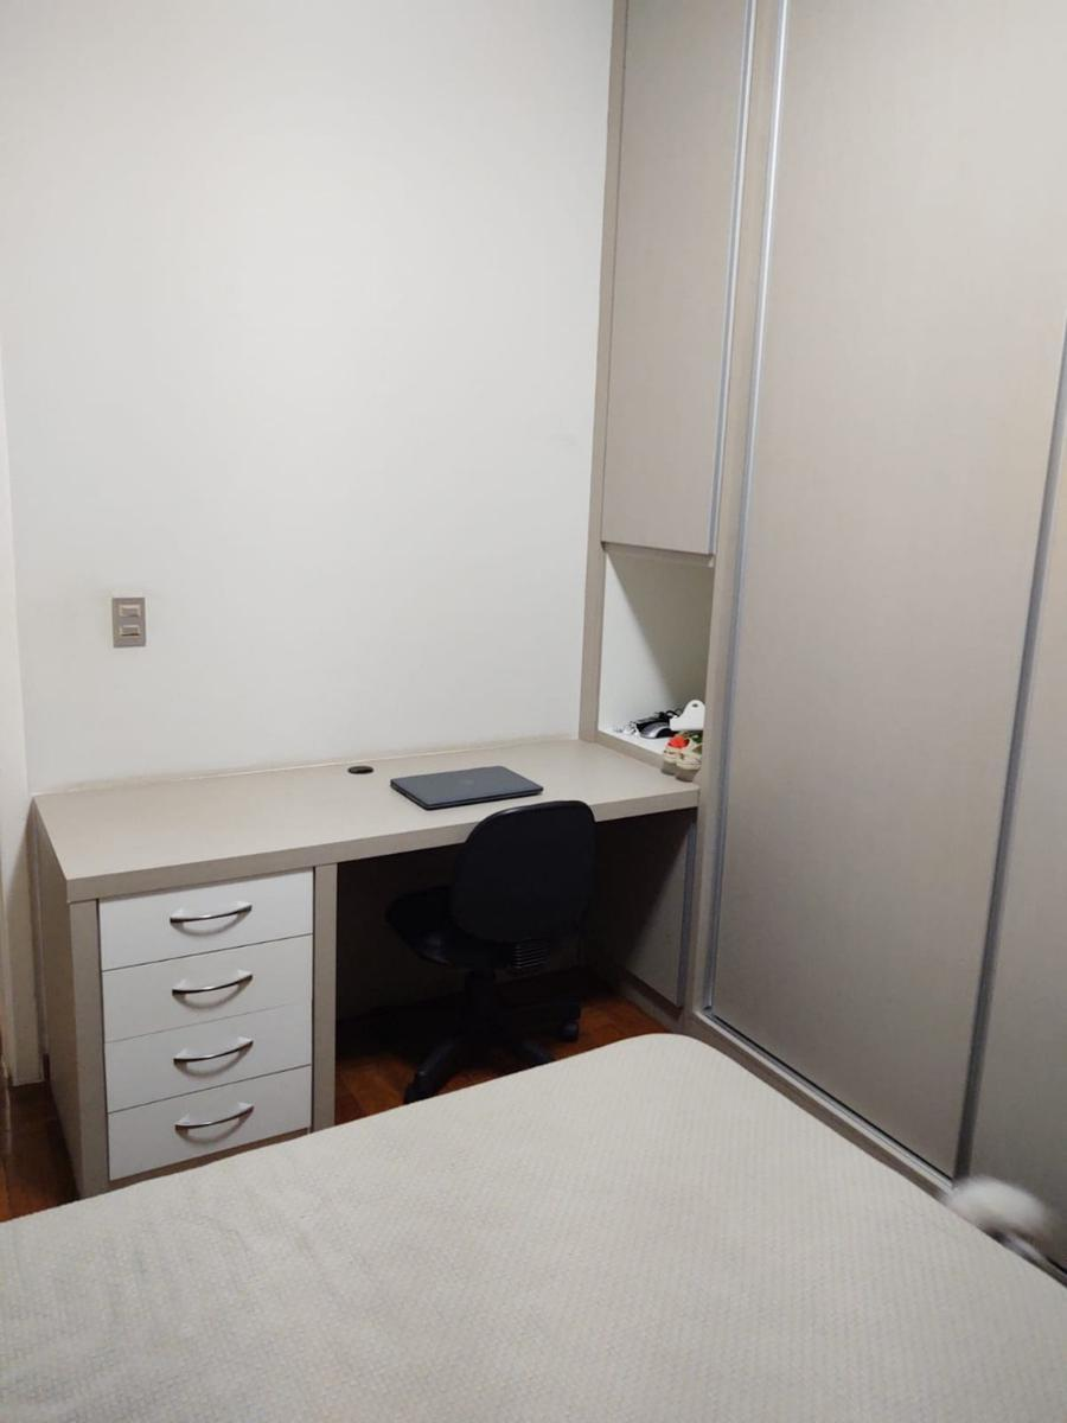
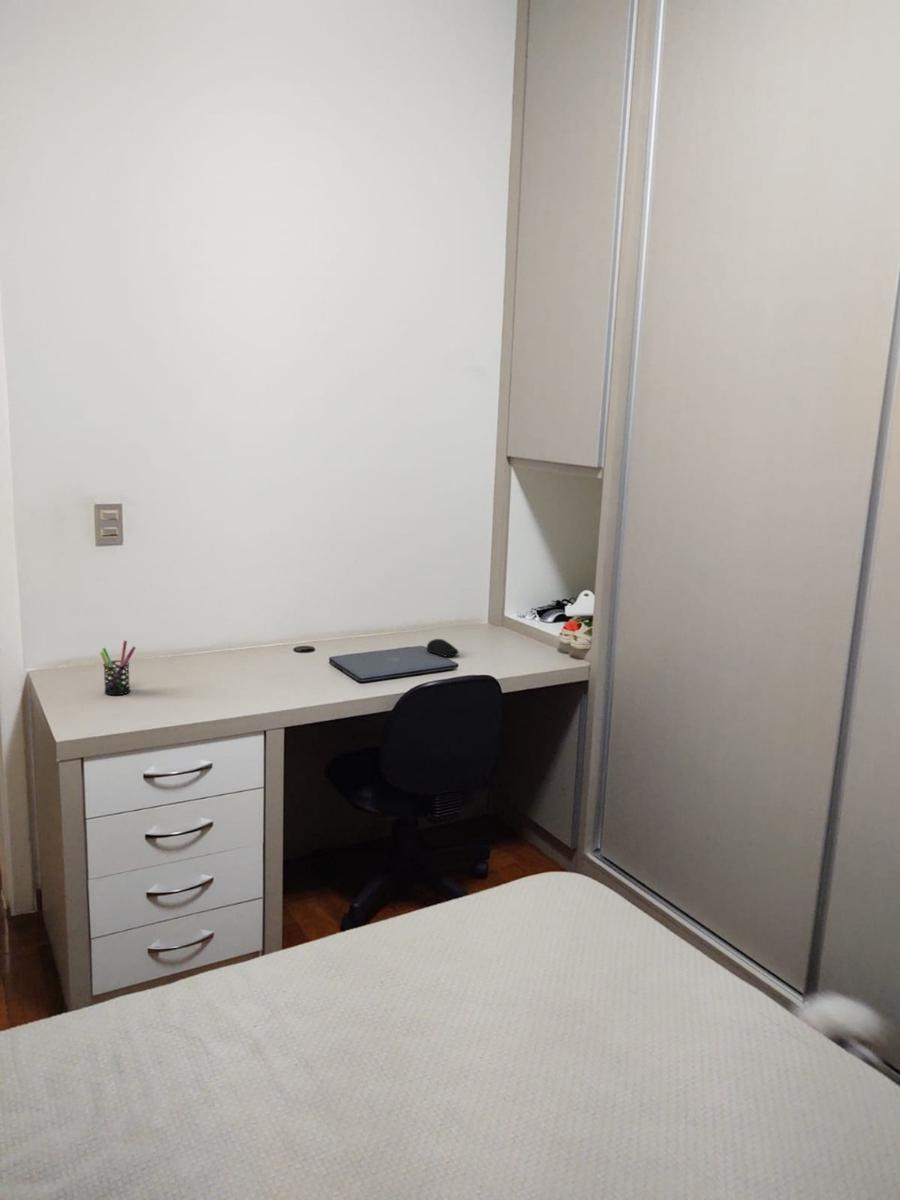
+ pen holder (115, 667)
+ computer mouse (441, 646)
